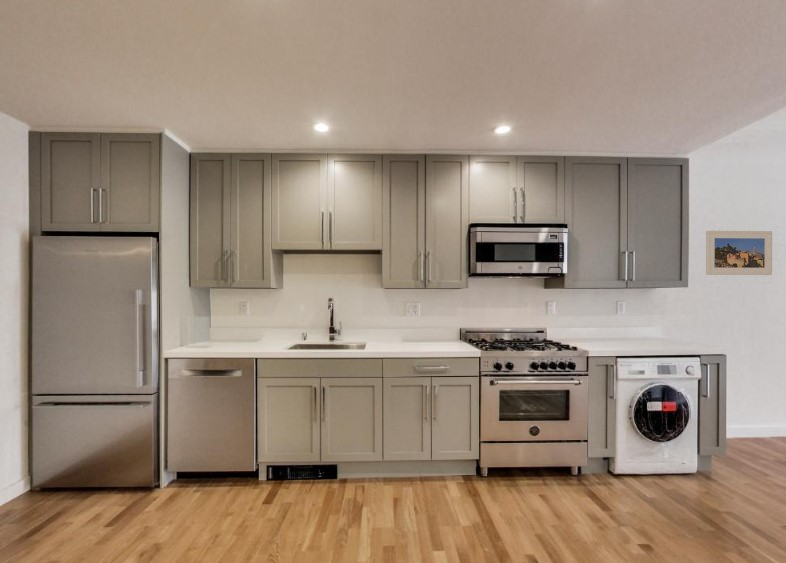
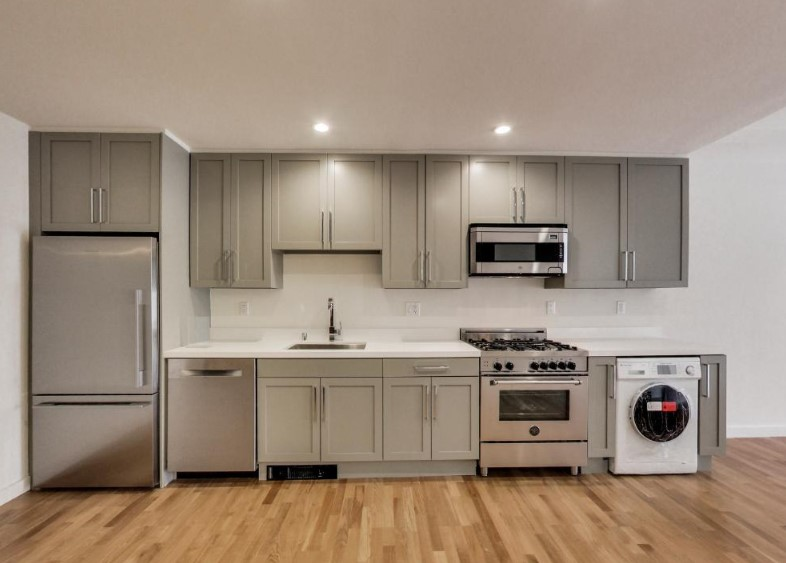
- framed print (739, 253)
